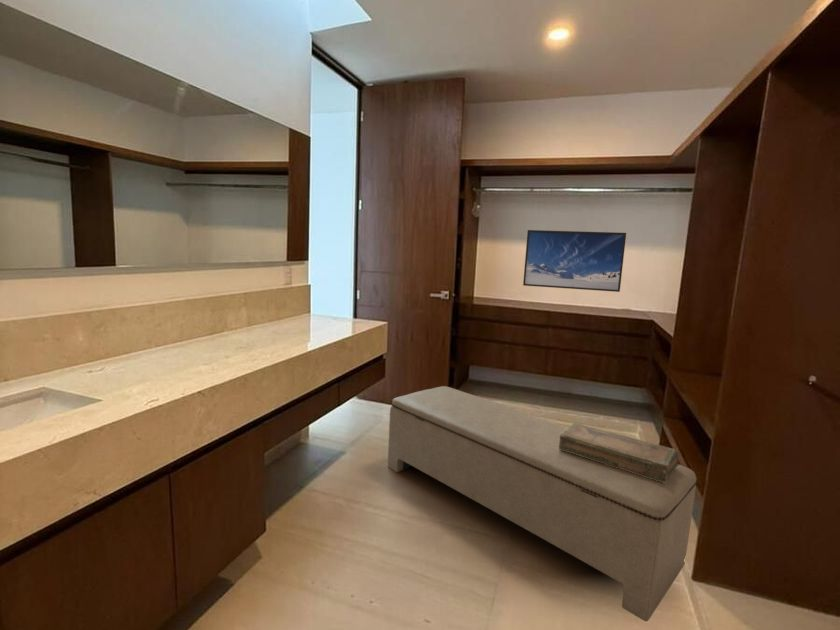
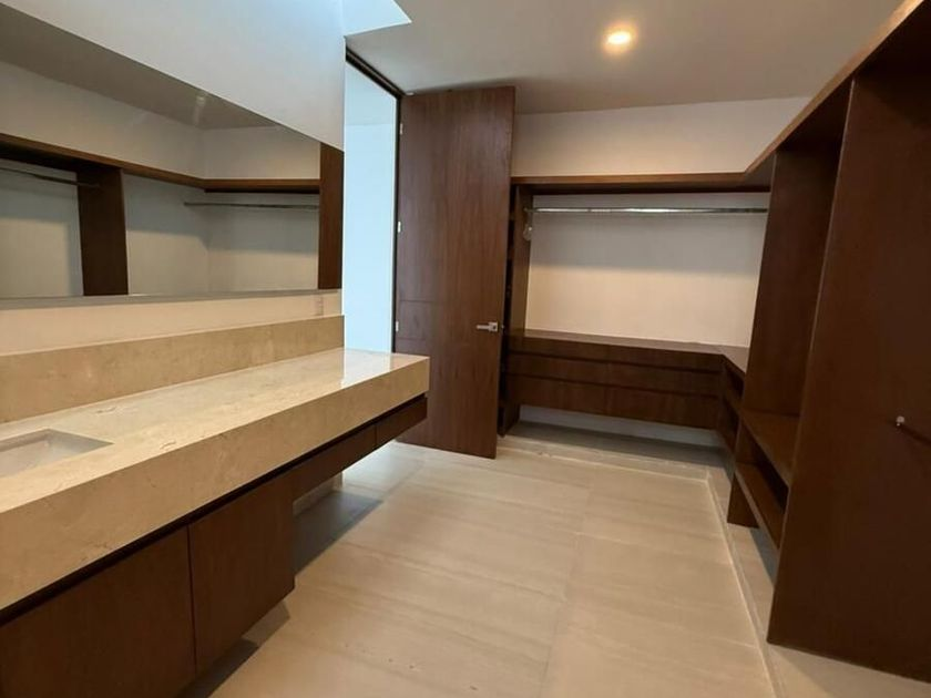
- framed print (572, 260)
- bench (515, 467)
- decorative box (615, 449)
